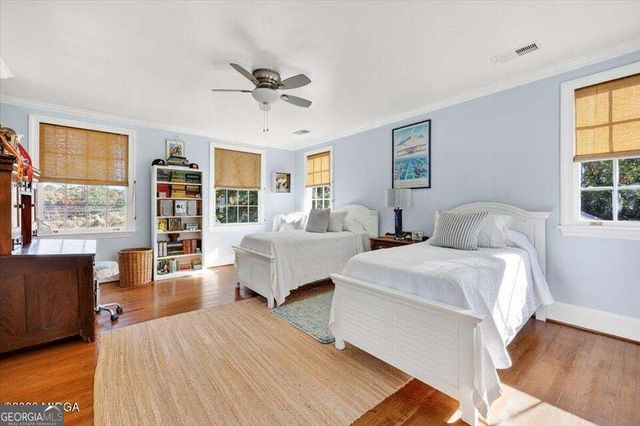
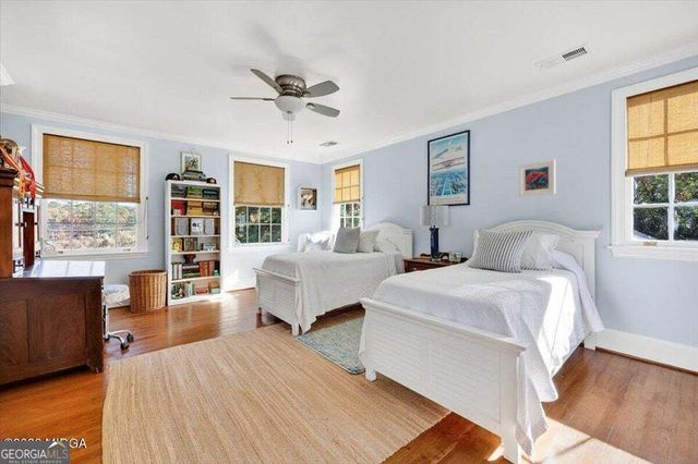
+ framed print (537, 179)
